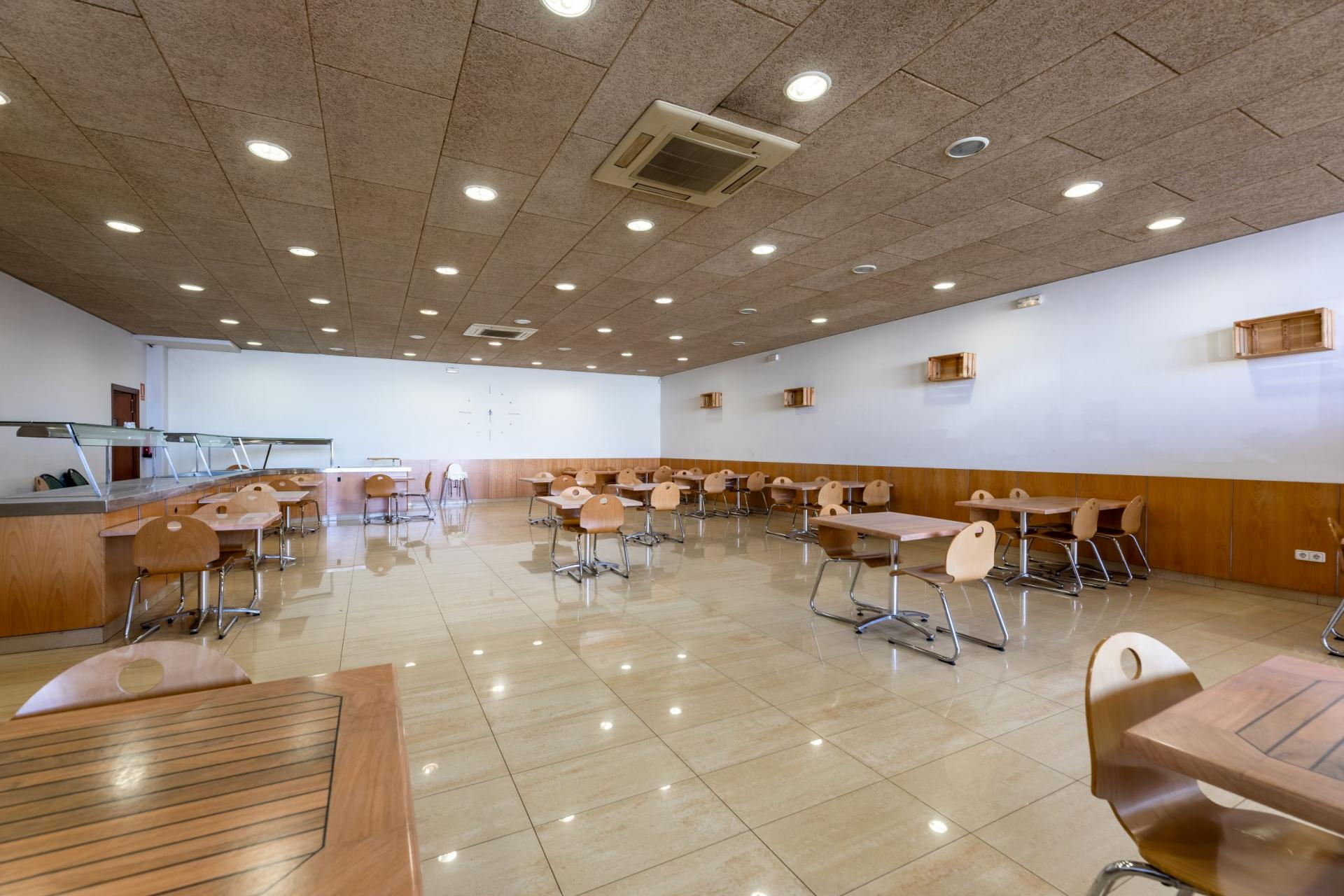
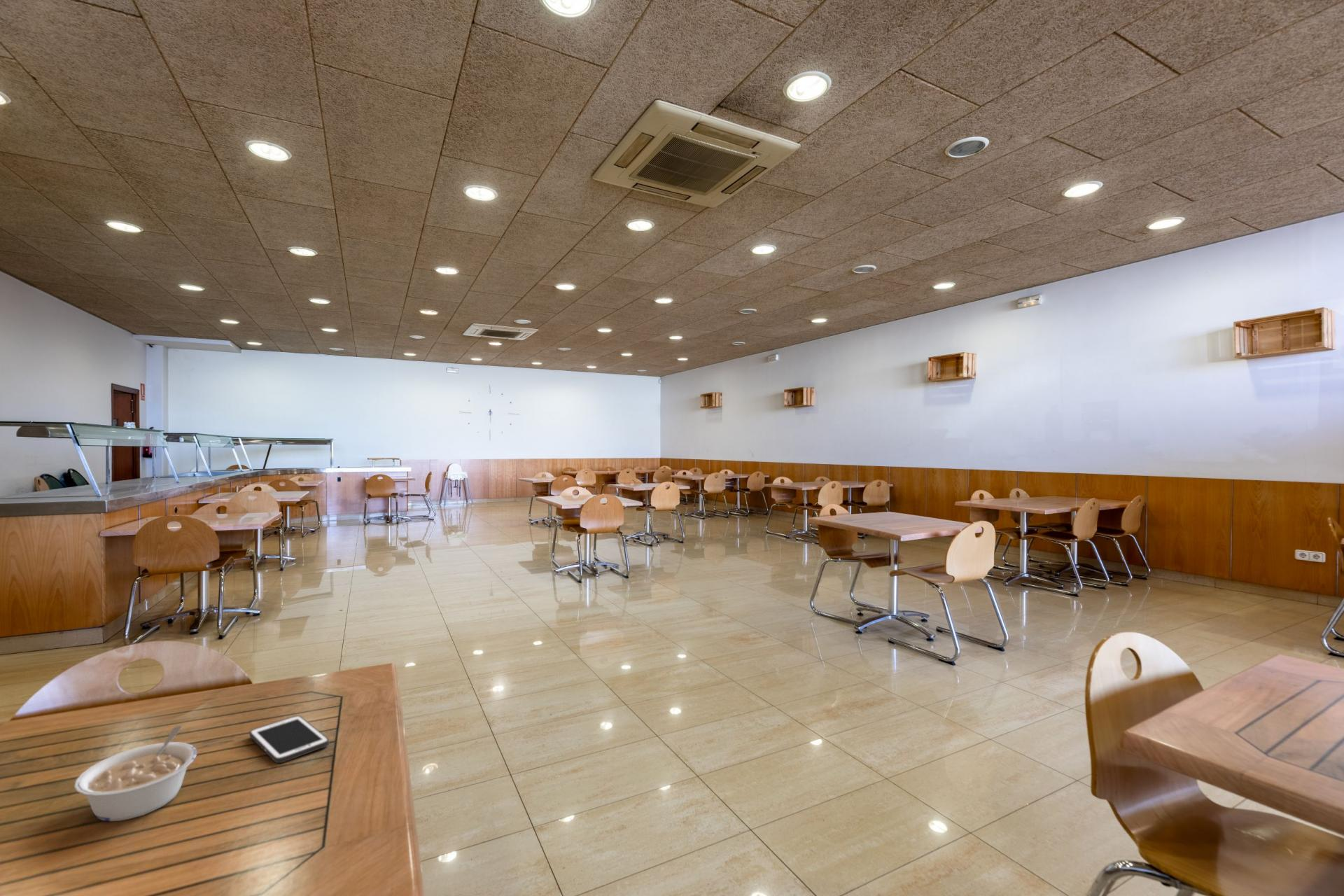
+ cell phone (288, 738)
+ legume (138, 778)
